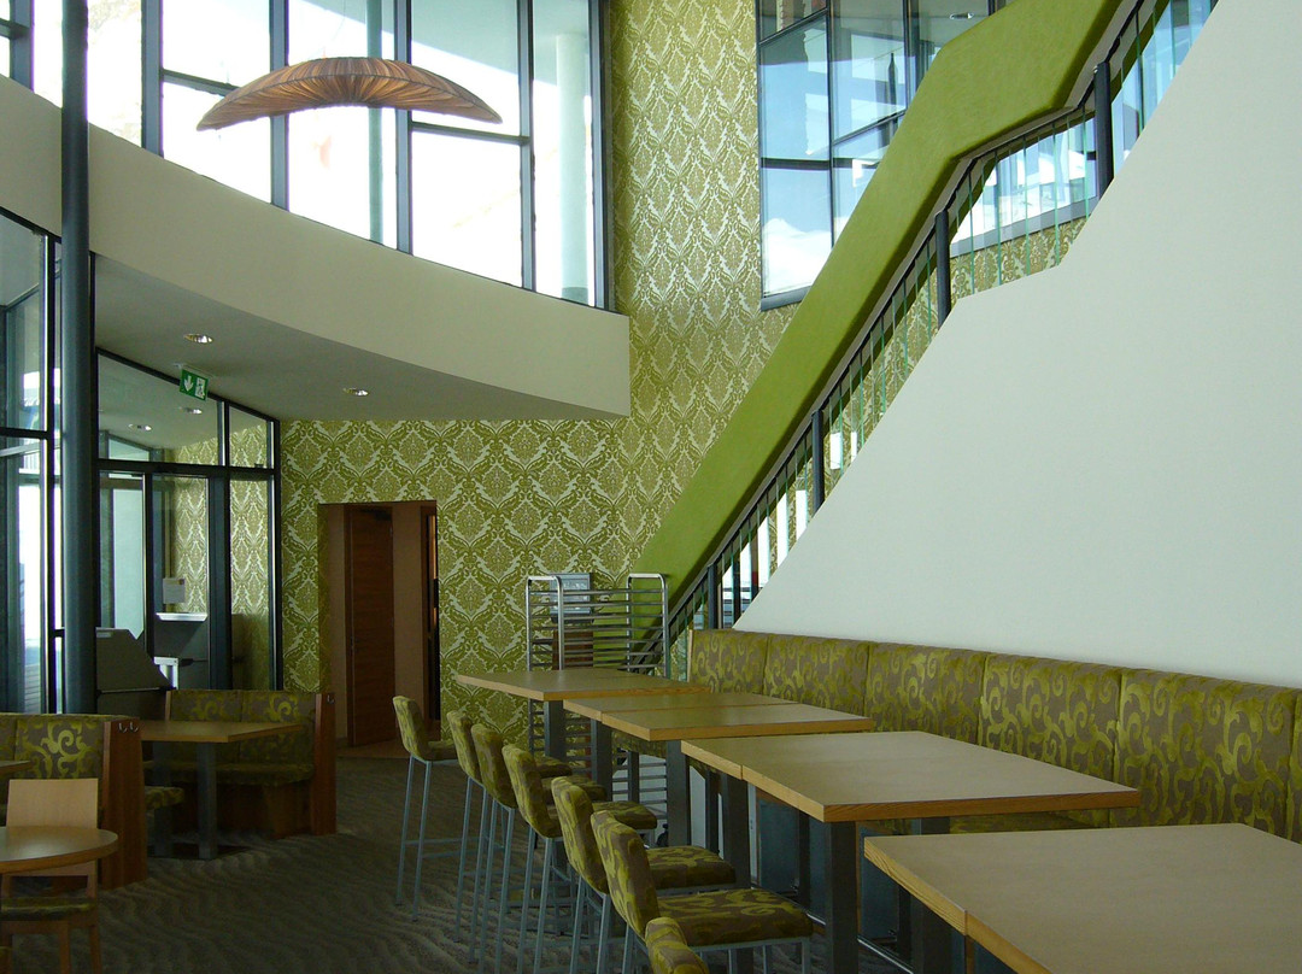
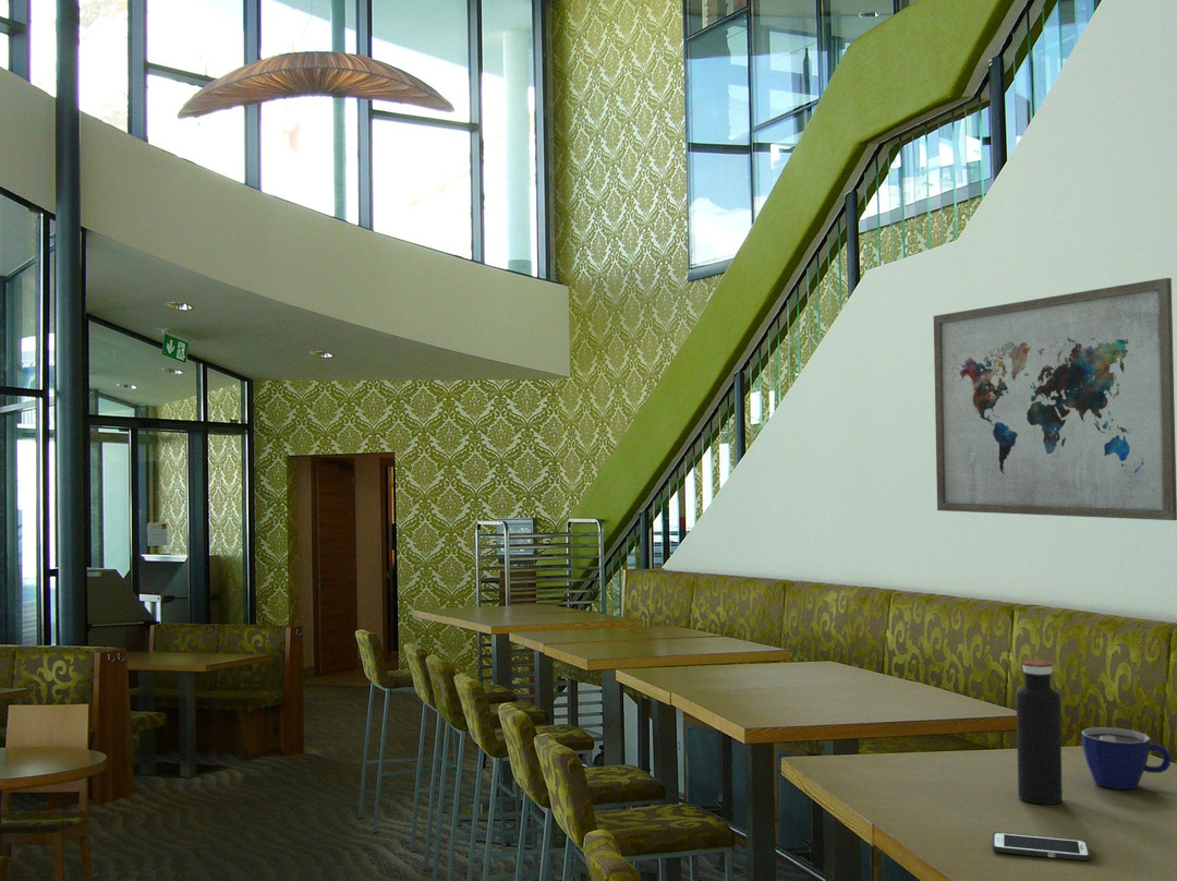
+ water bottle (1039, 729)
+ cup (1126, 759)
+ cell phone (1040, 846)
+ wall art (1041, 407)
